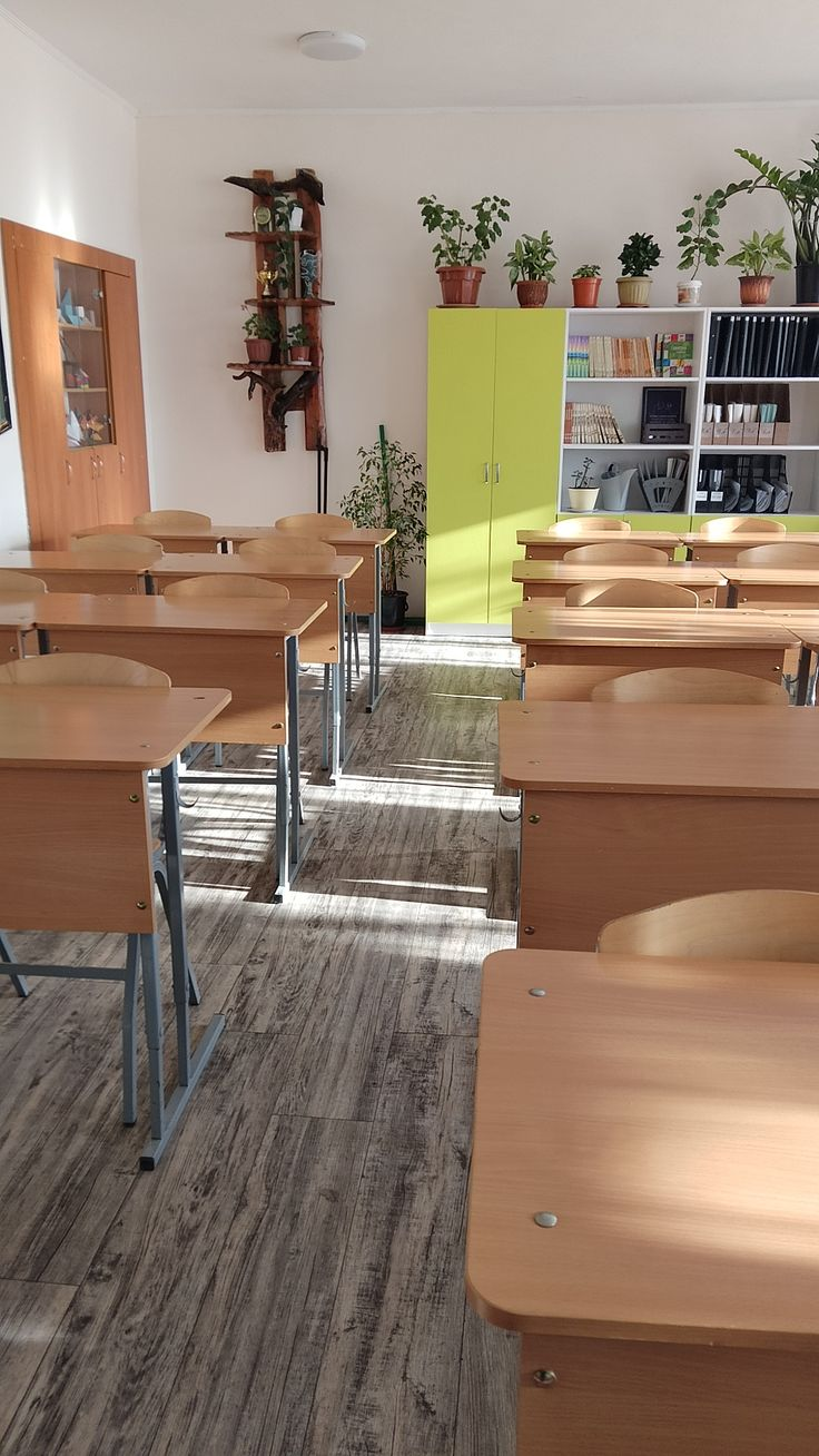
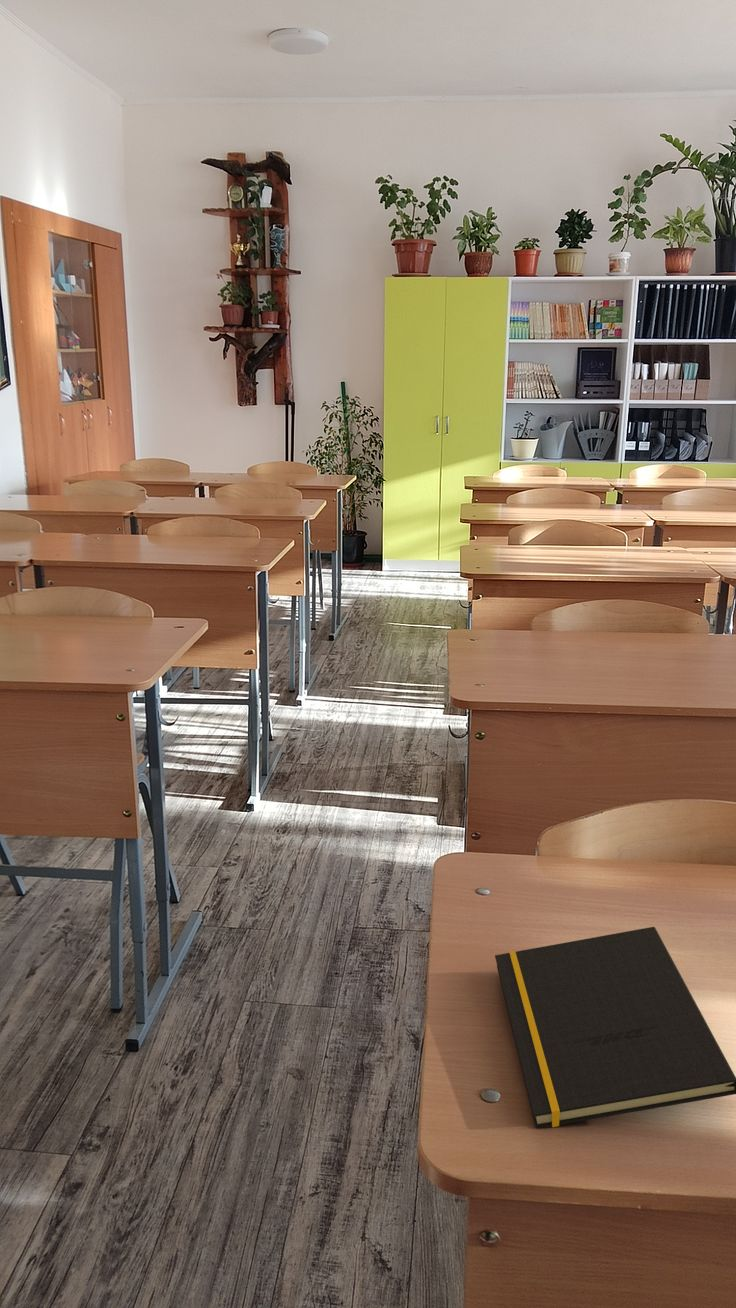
+ notepad (602, 1016)
